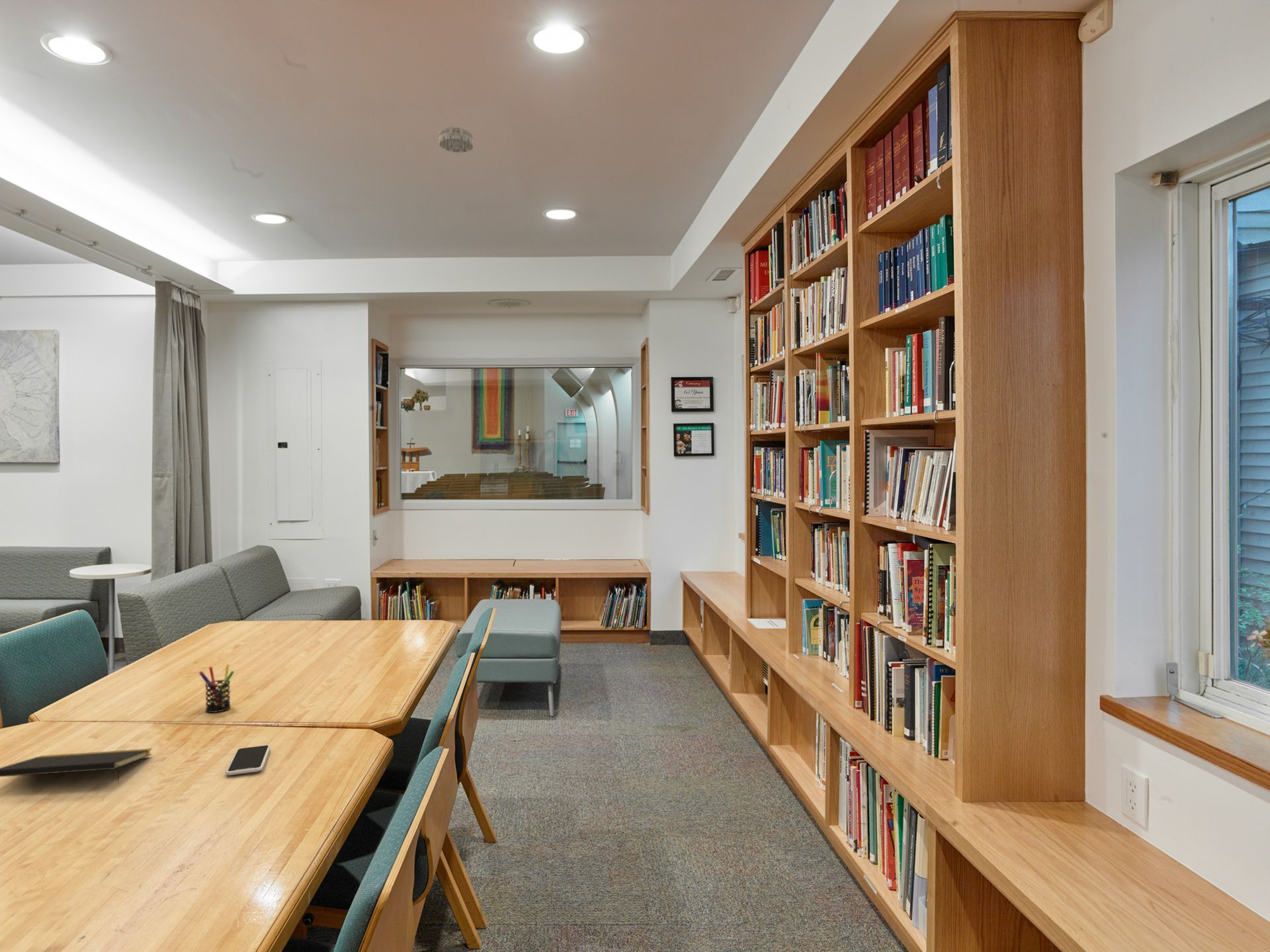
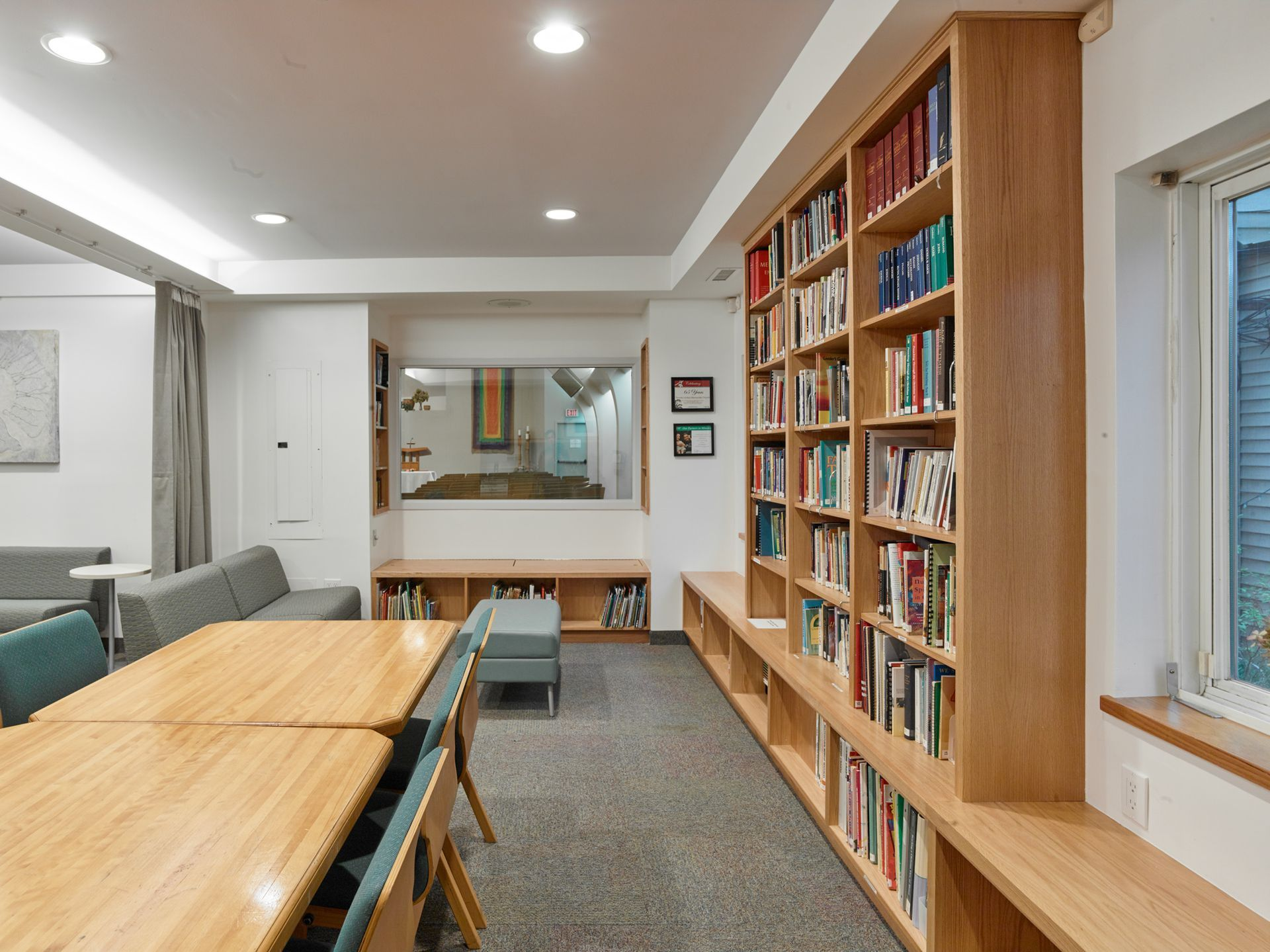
- smoke detector (456, 139)
- smartphone (249, 759)
- notepad (76, 762)
- pen holder (219, 687)
